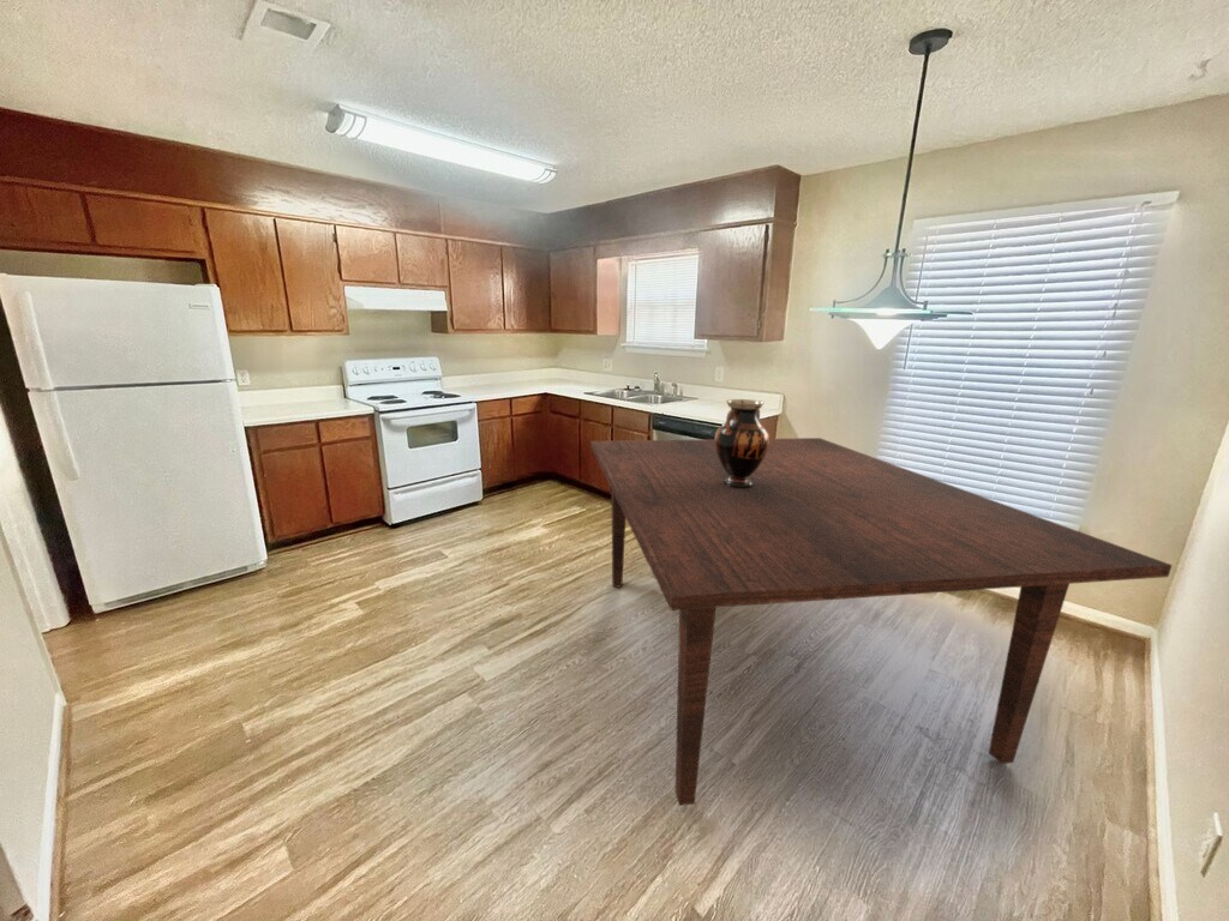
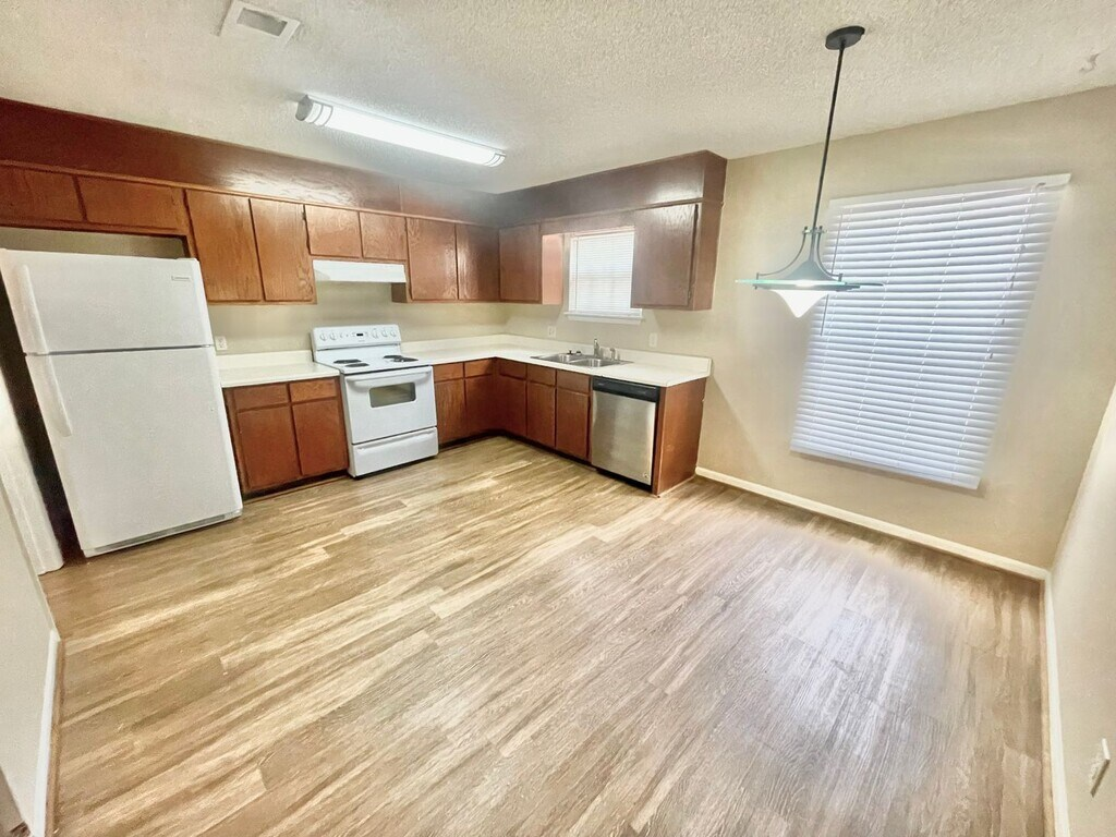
- vase (741, 443)
- table (769, 571)
